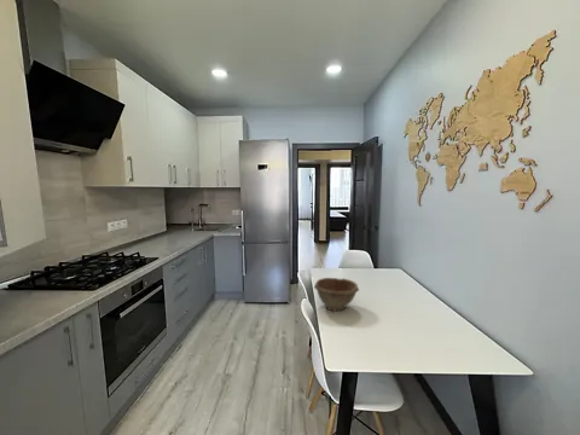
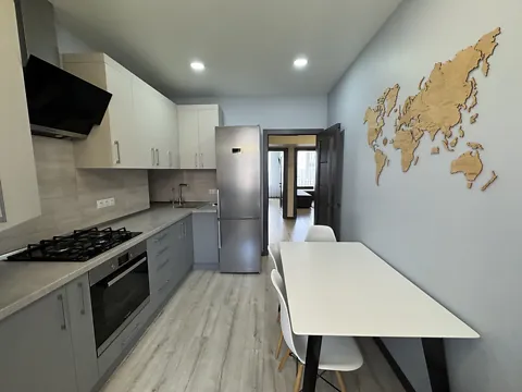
- bowl (336, 295)
